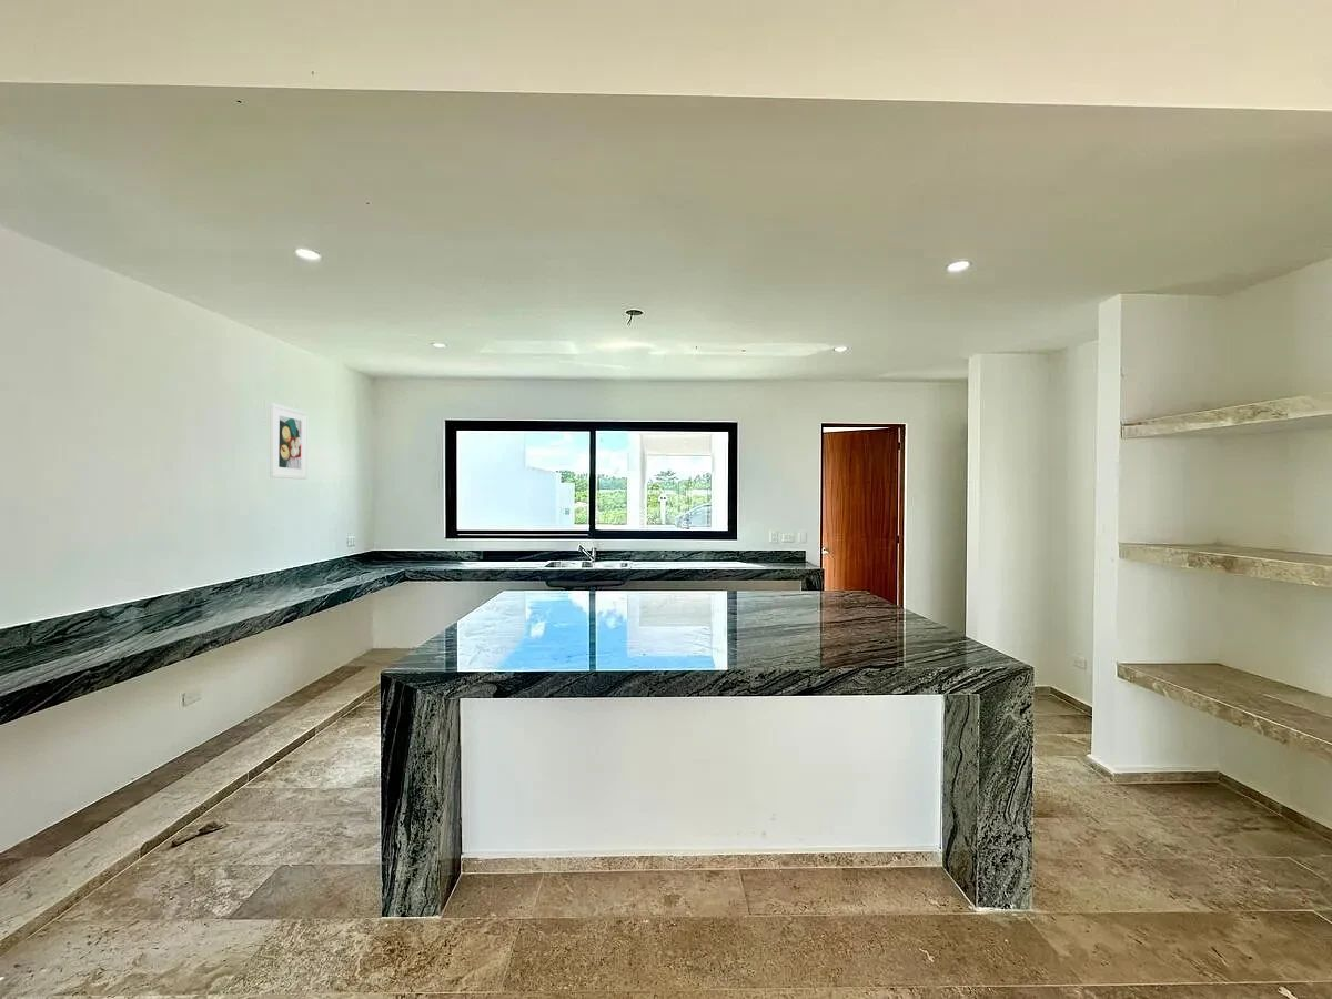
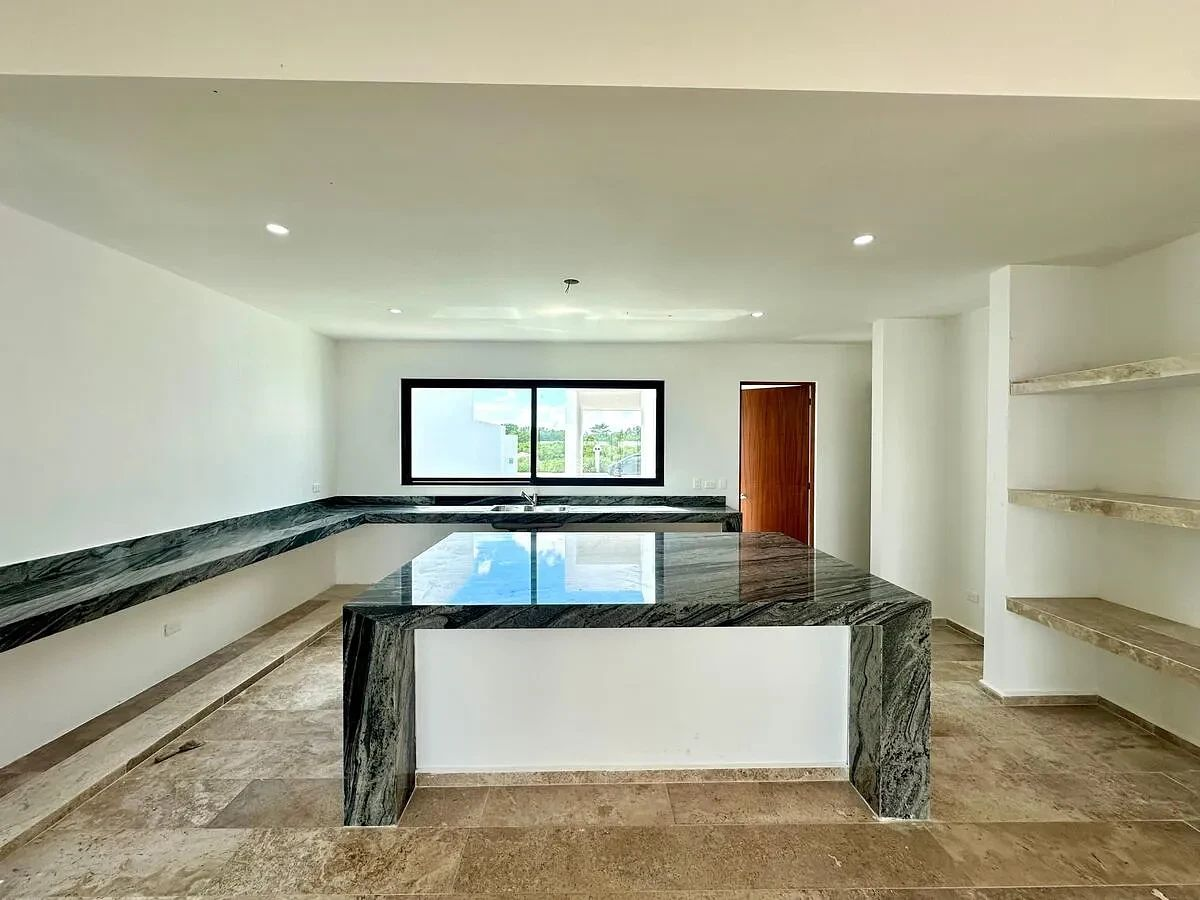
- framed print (289, 443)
